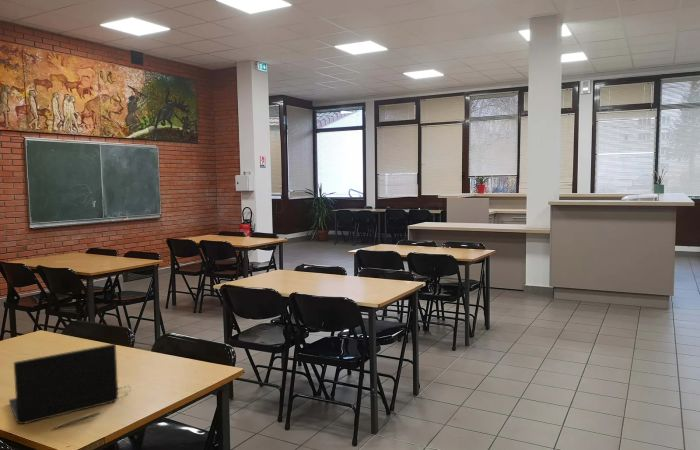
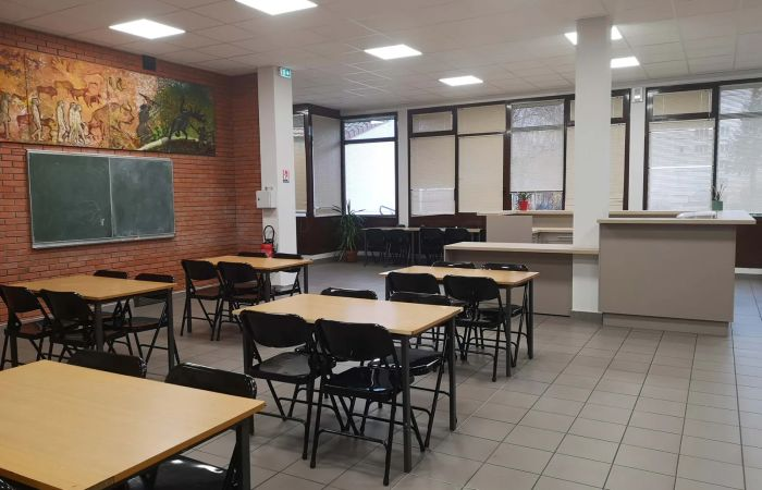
- pen (75, 421)
- laptop (73, 372)
